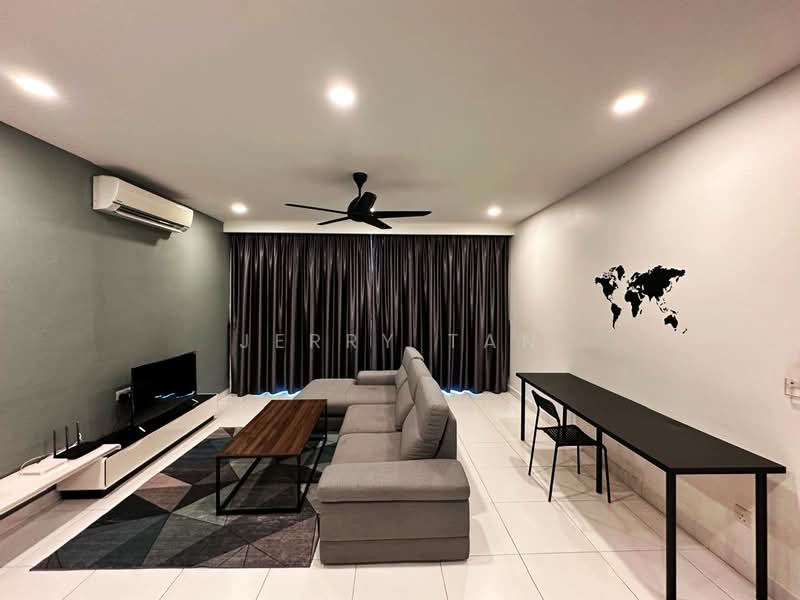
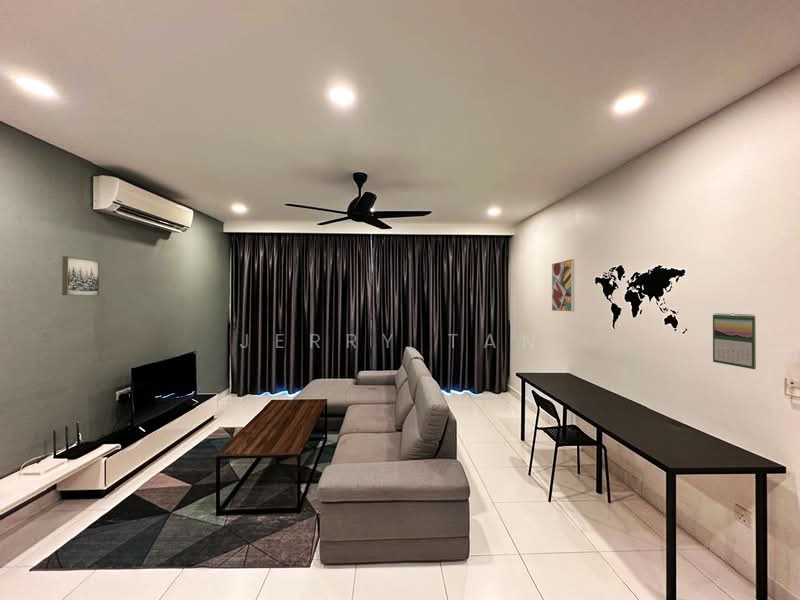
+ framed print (562, 286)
+ calendar (732, 339)
+ wall art (81, 277)
